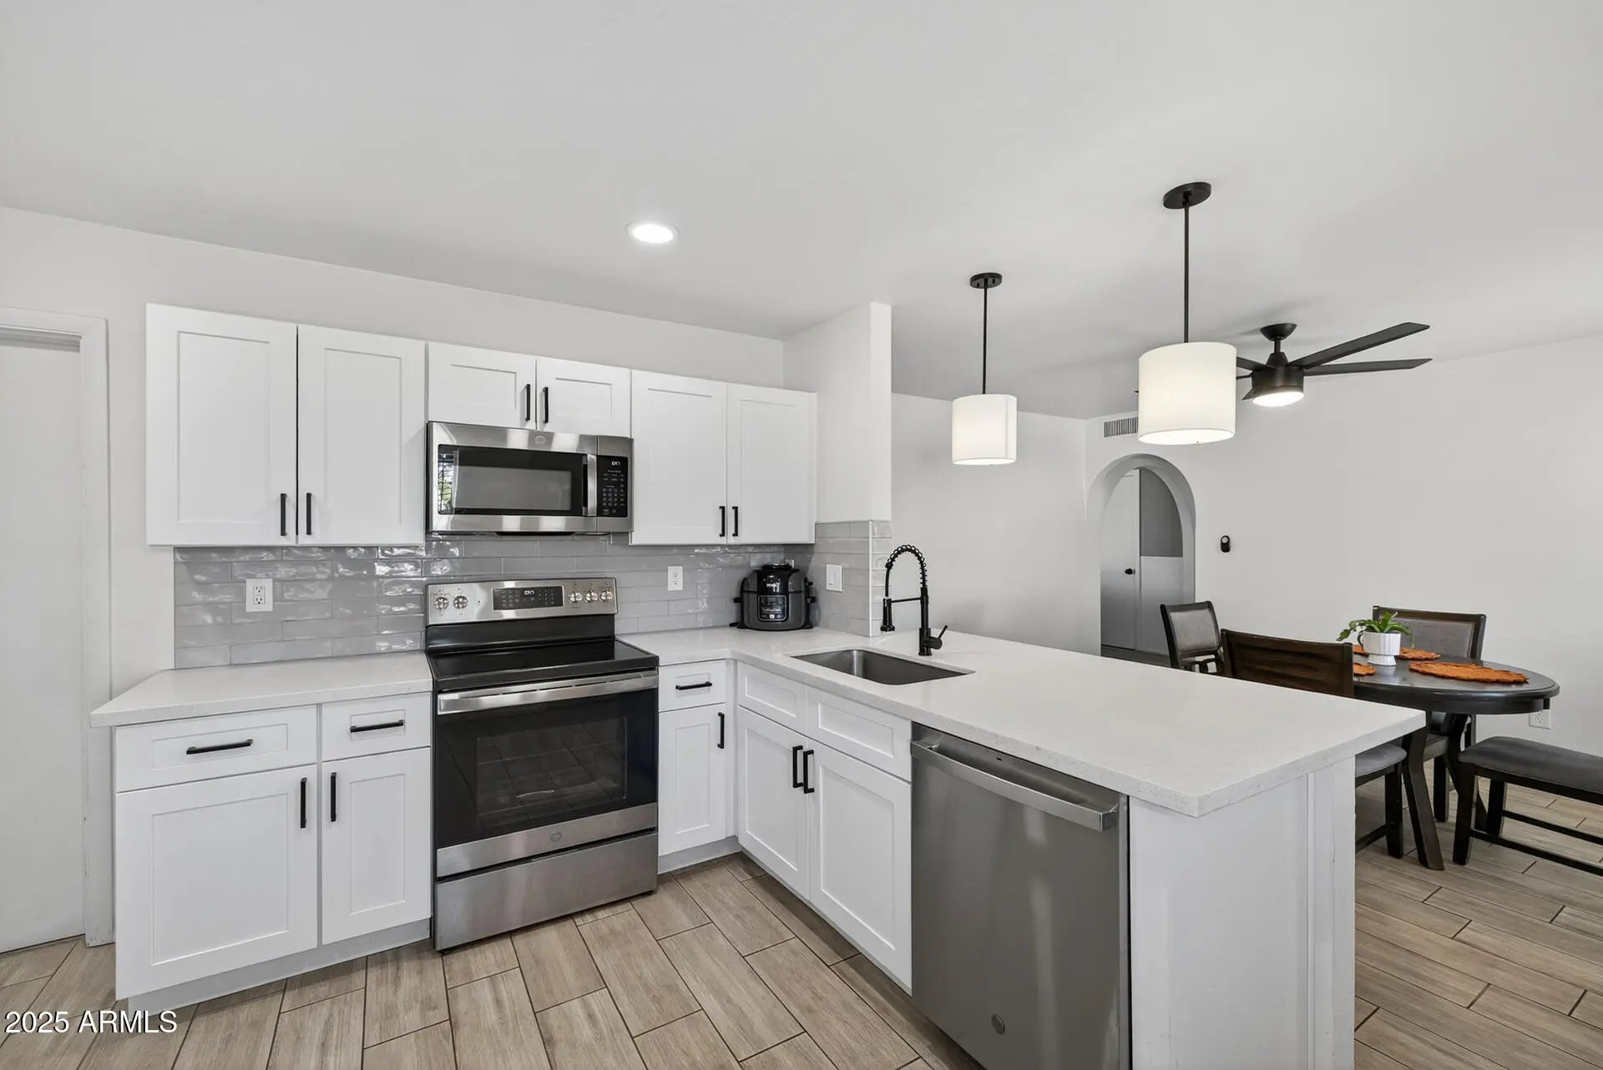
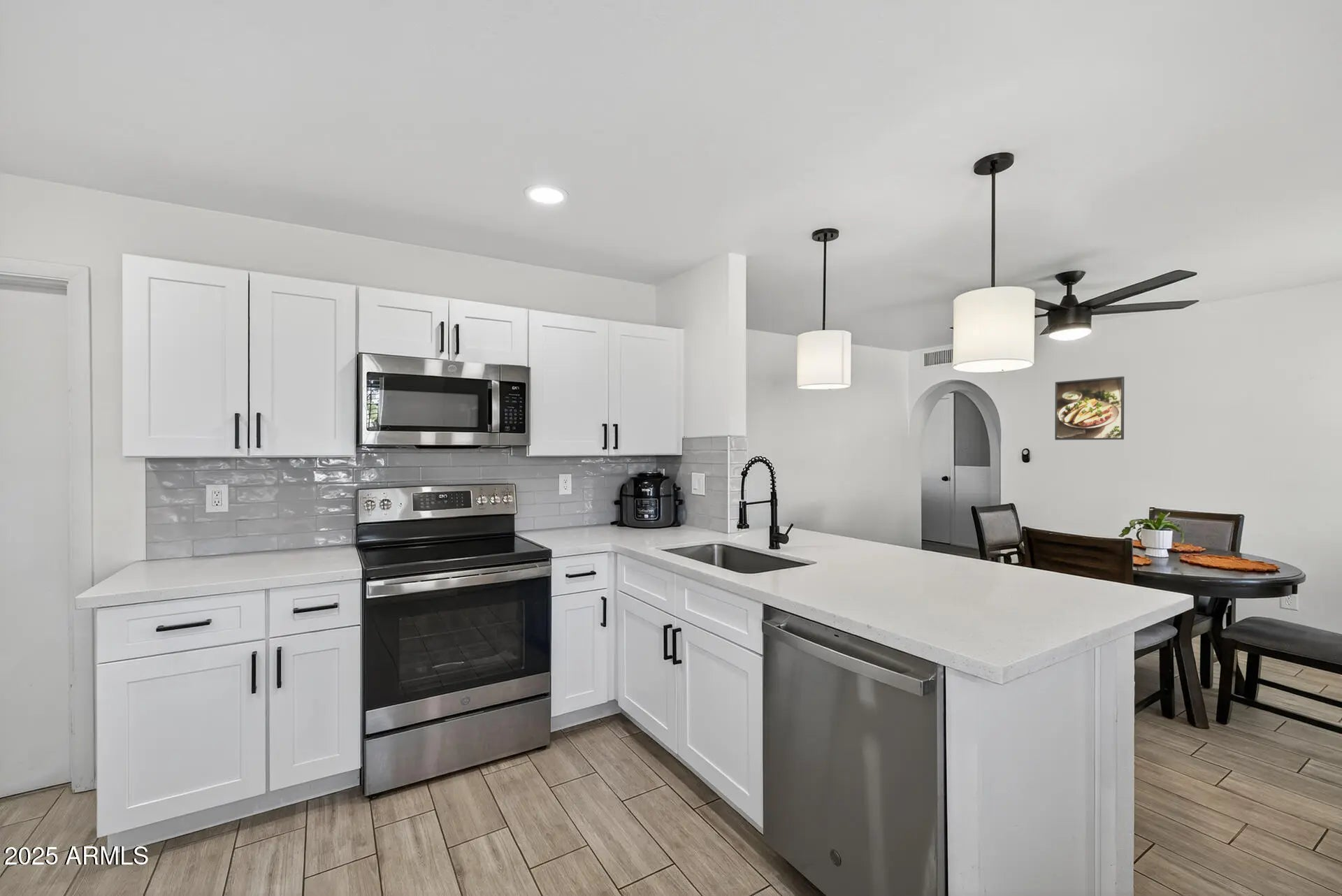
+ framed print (1088, 410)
